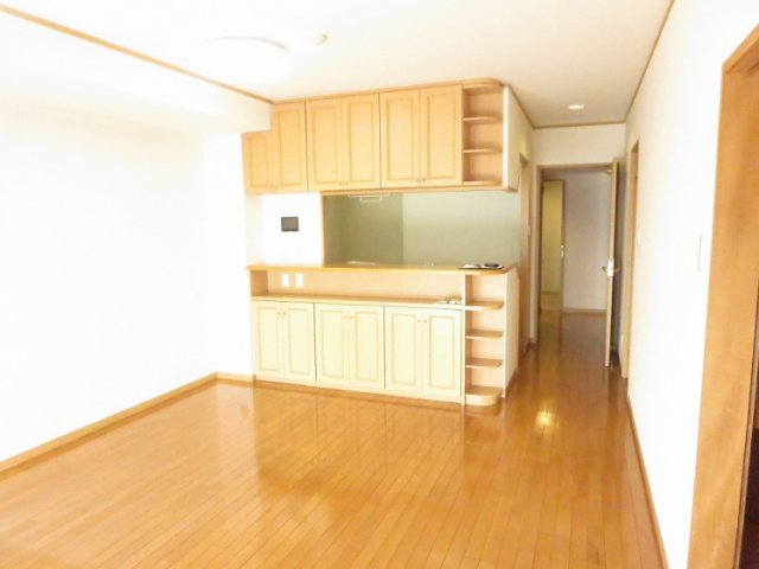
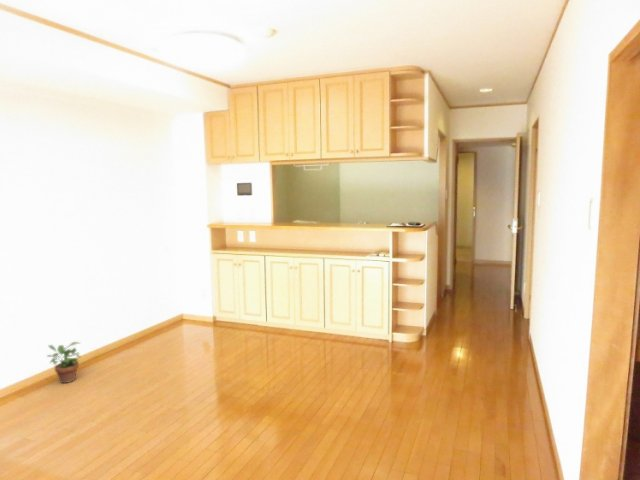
+ potted plant (61, 362)
